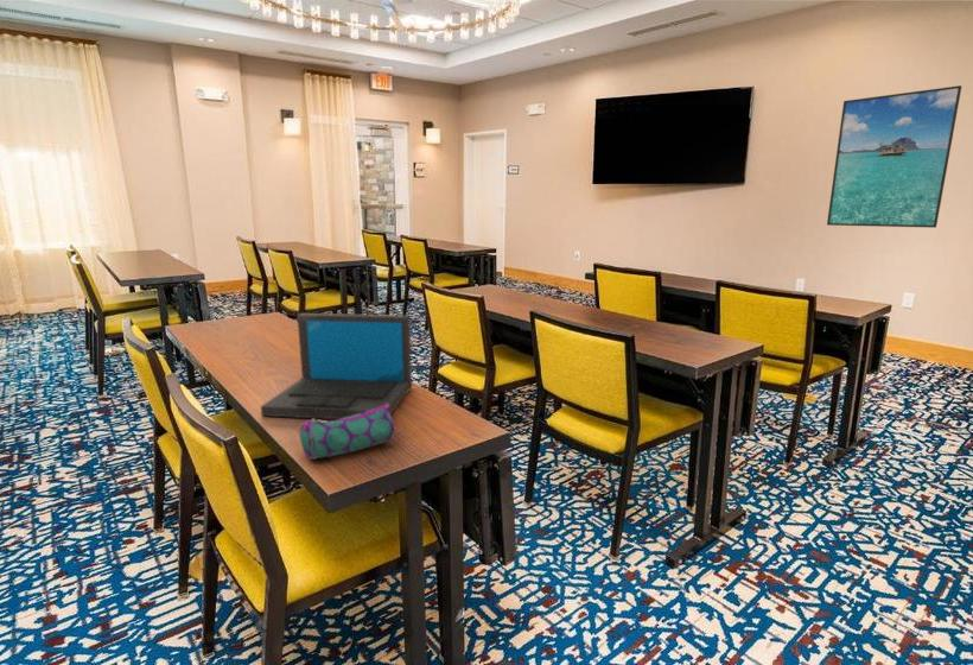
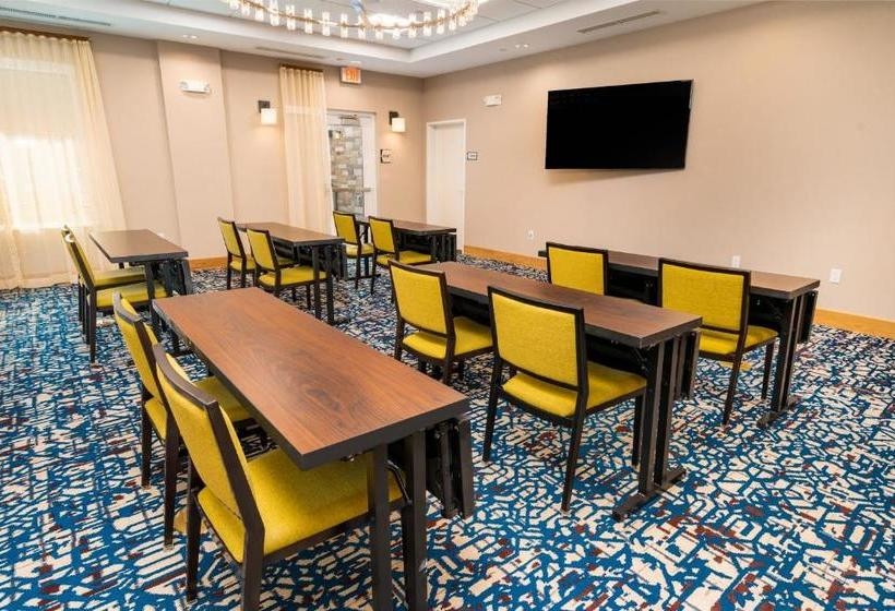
- pencil case (348, 431)
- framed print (888, 162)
- laptop (339, 362)
